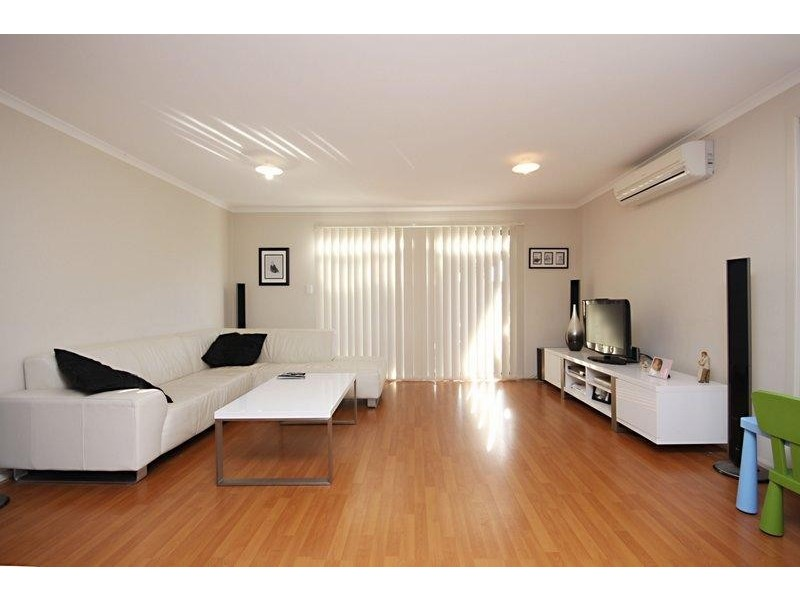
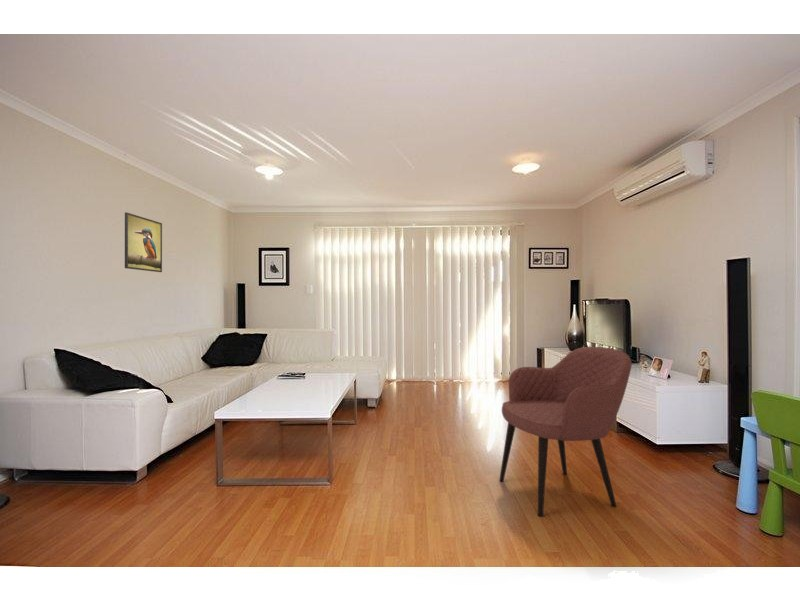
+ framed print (144, 244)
+ armchair (561, 420)
